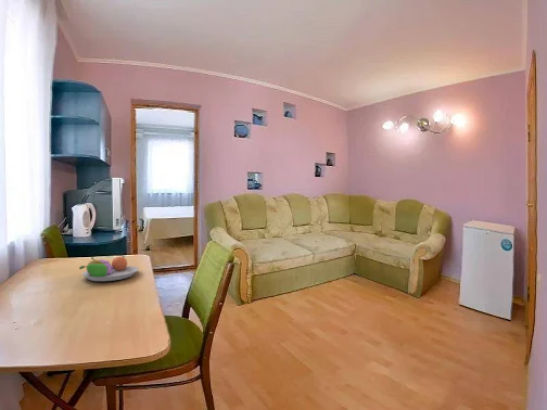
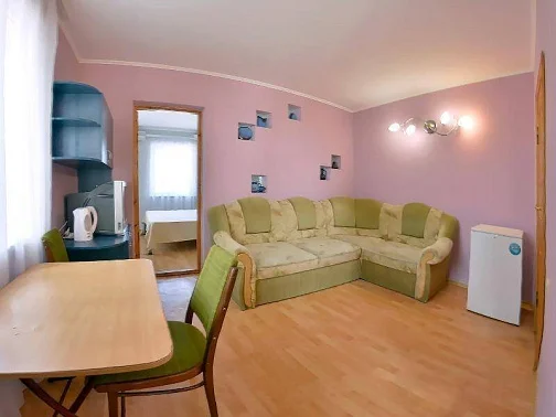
- fruit bowl (109, 266)
